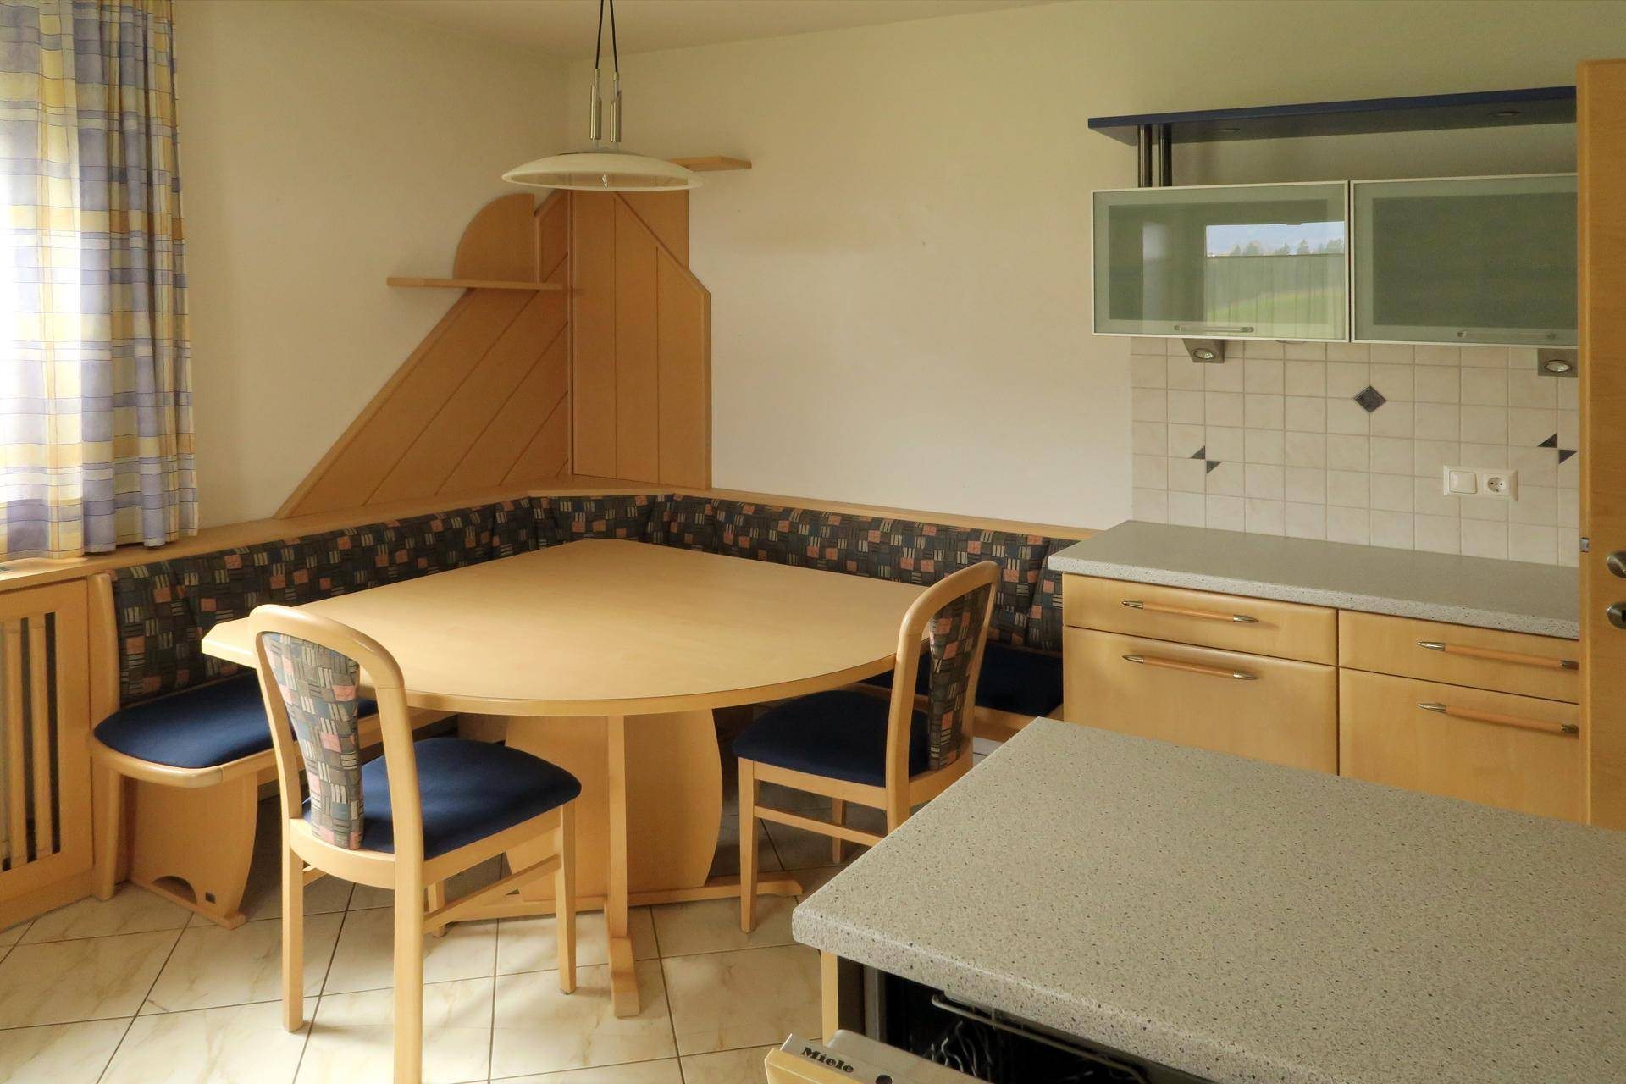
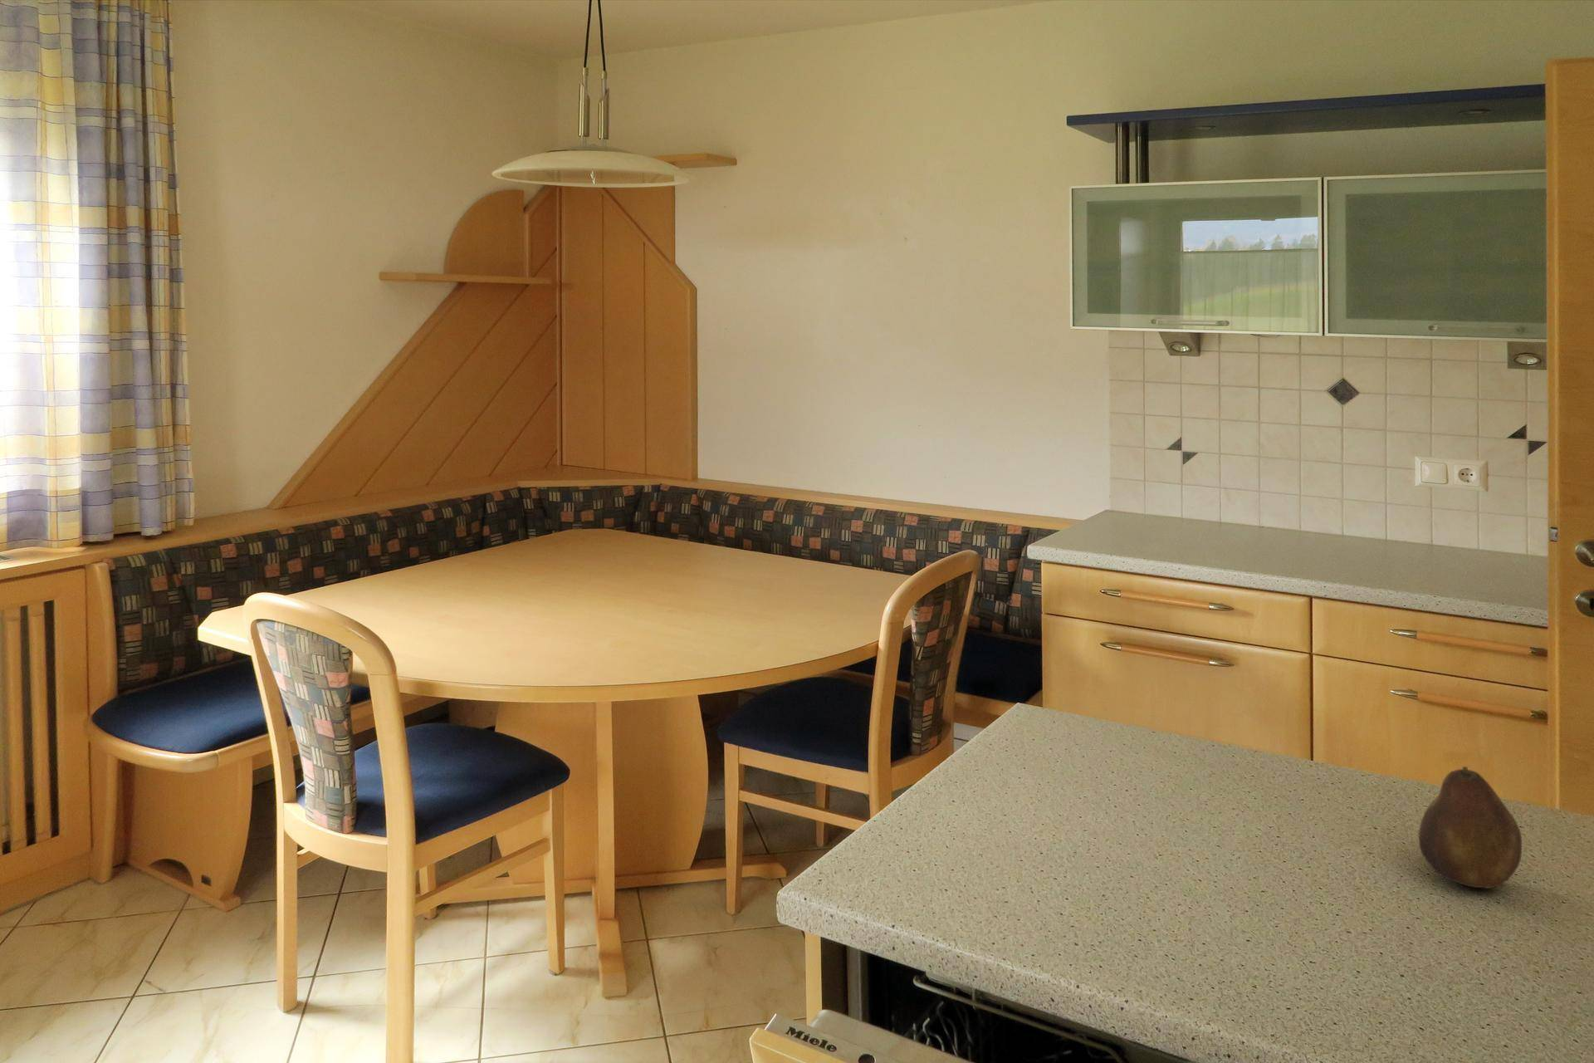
+ fruit (1468, 825)
